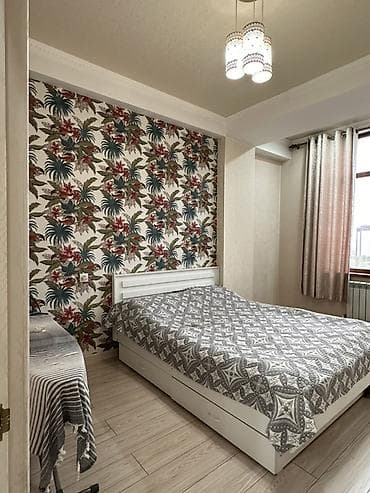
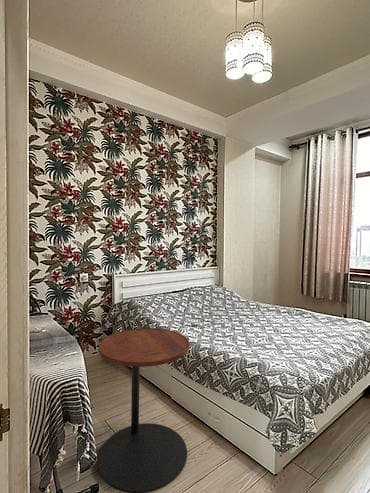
+ side table (138, 398)
